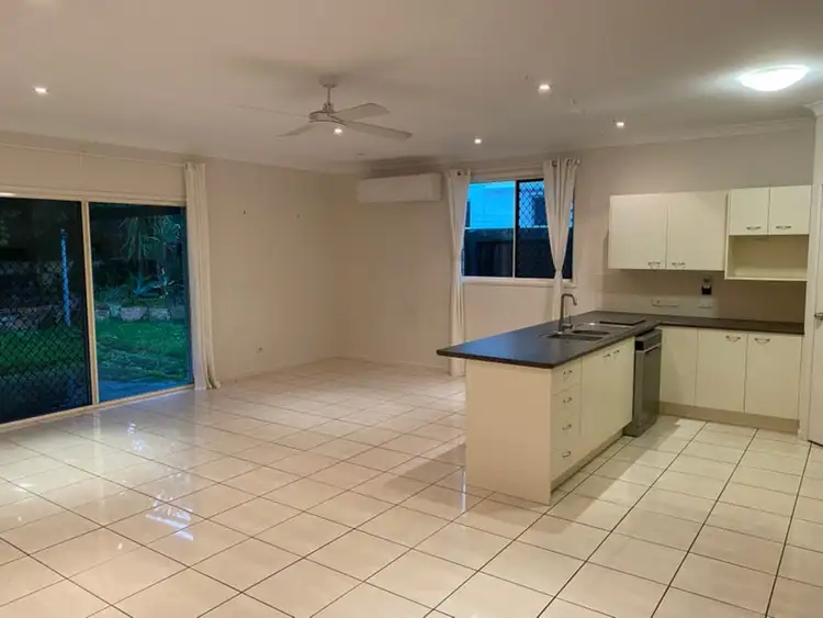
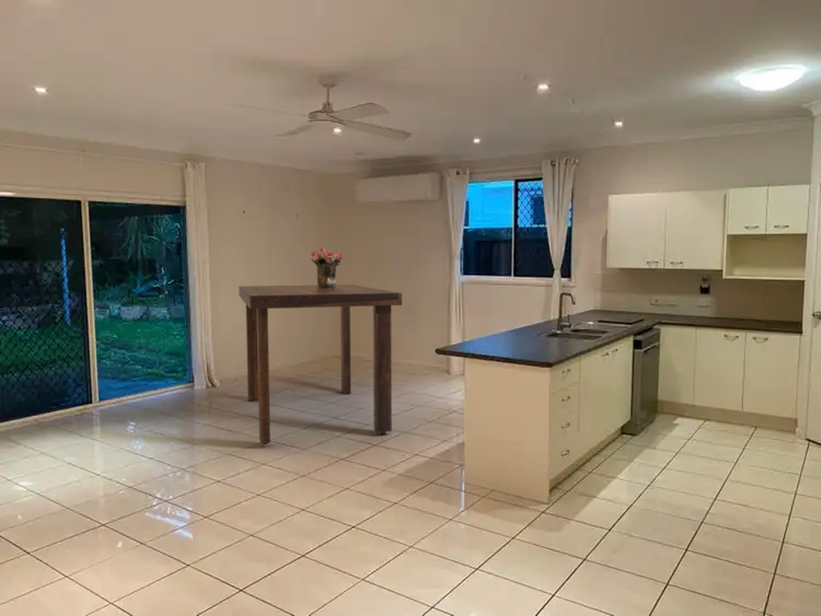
+ dining table (342, 352)
+ bouquet (326, 266)
